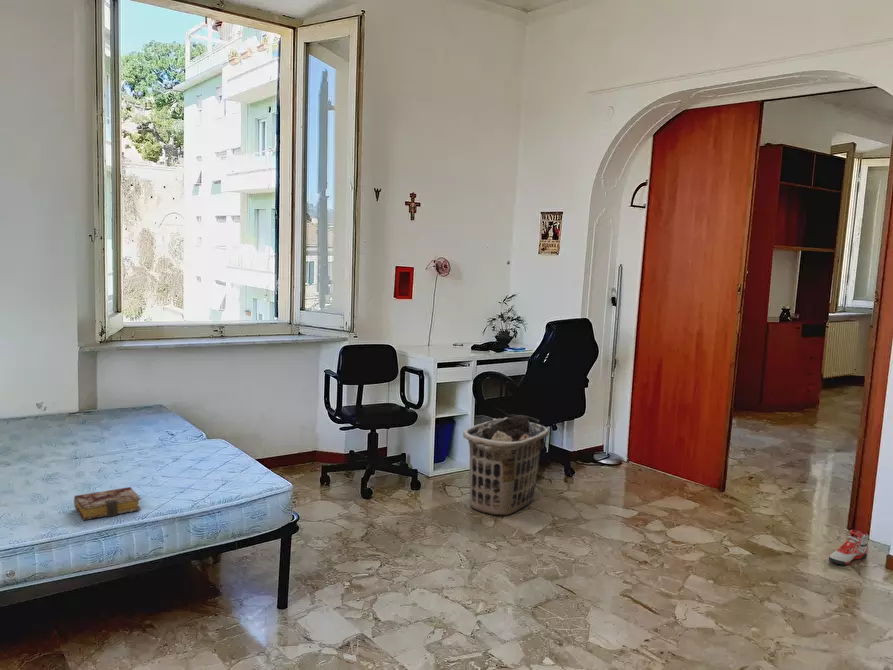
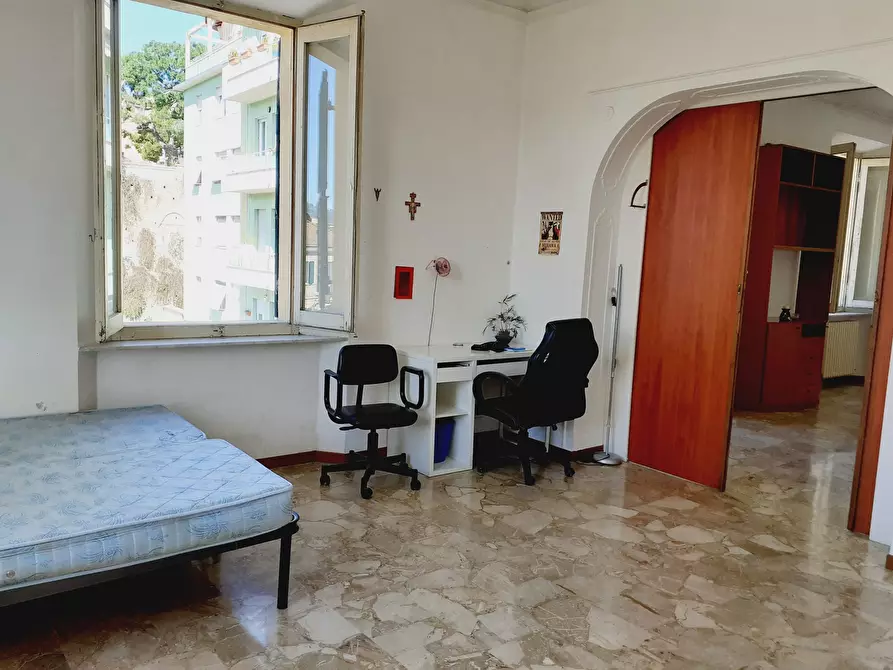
- clothes hamper (505, 459)
- sneaker (848, 545)
- book (107, 502)
